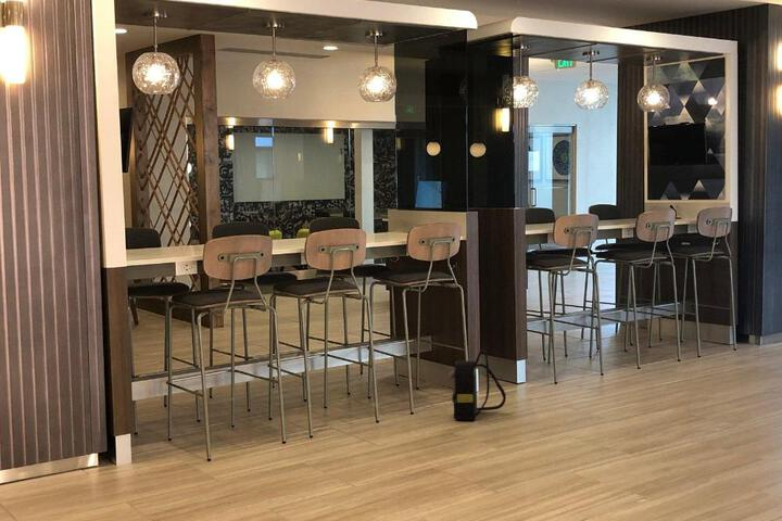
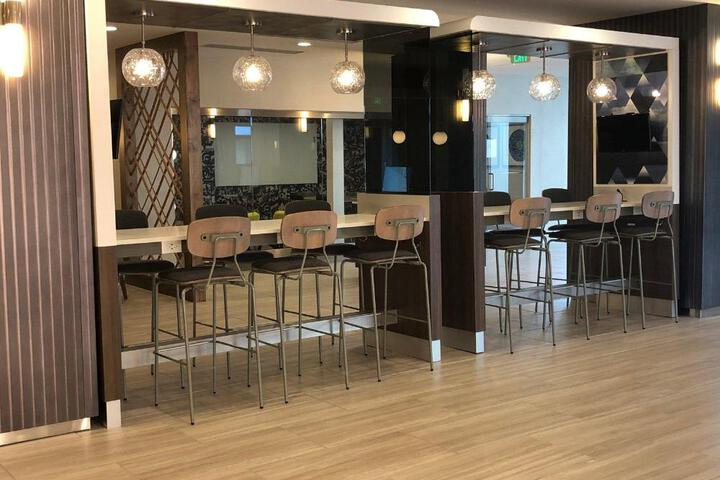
- backpack (476, 382)
